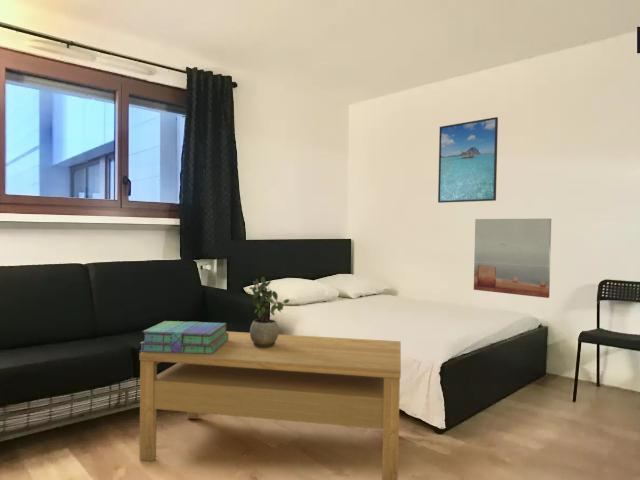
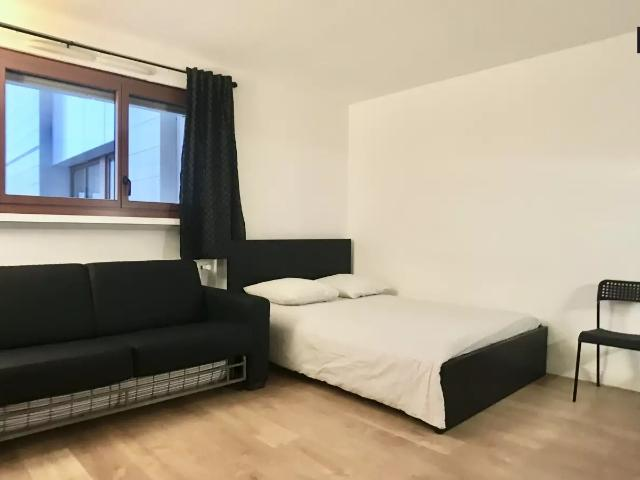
- potted plant (268, 311)
- coffee table (278, 396)
- stack of books (186, 335)
- wall art (510, 256)
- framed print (466, 162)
